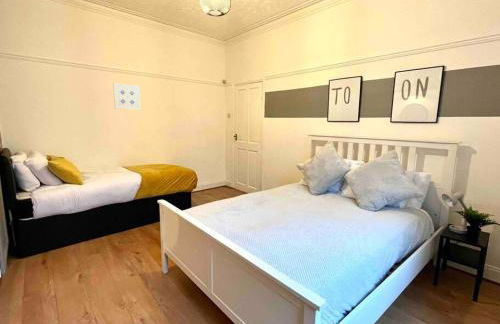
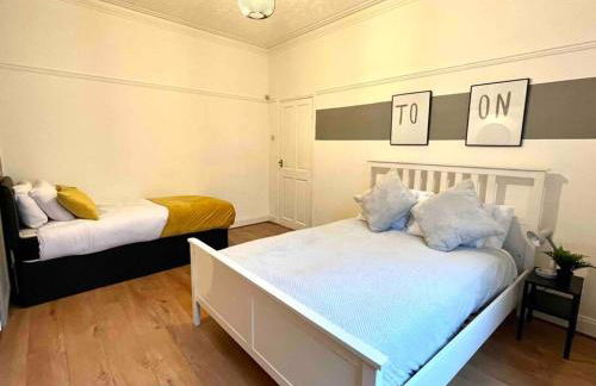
- wall art (127, 97)
